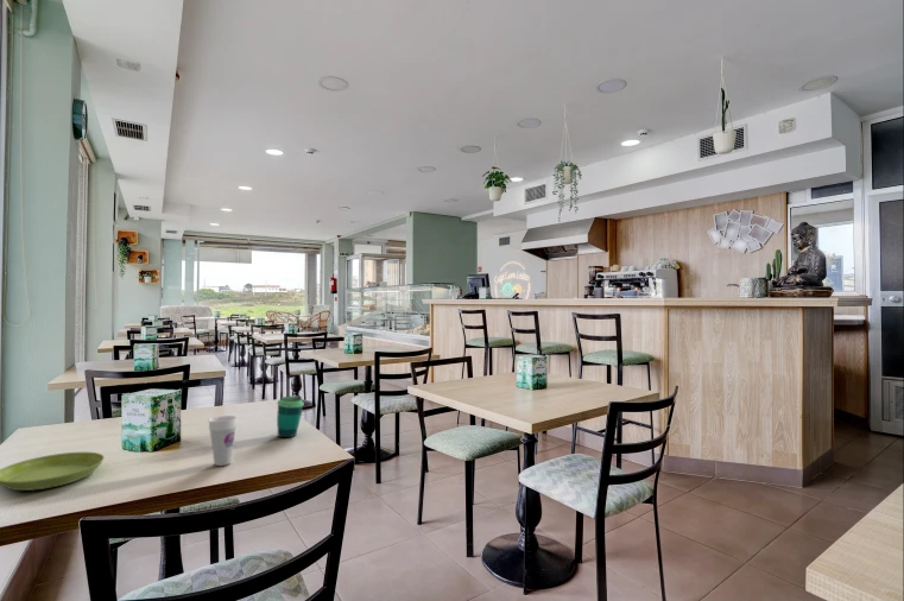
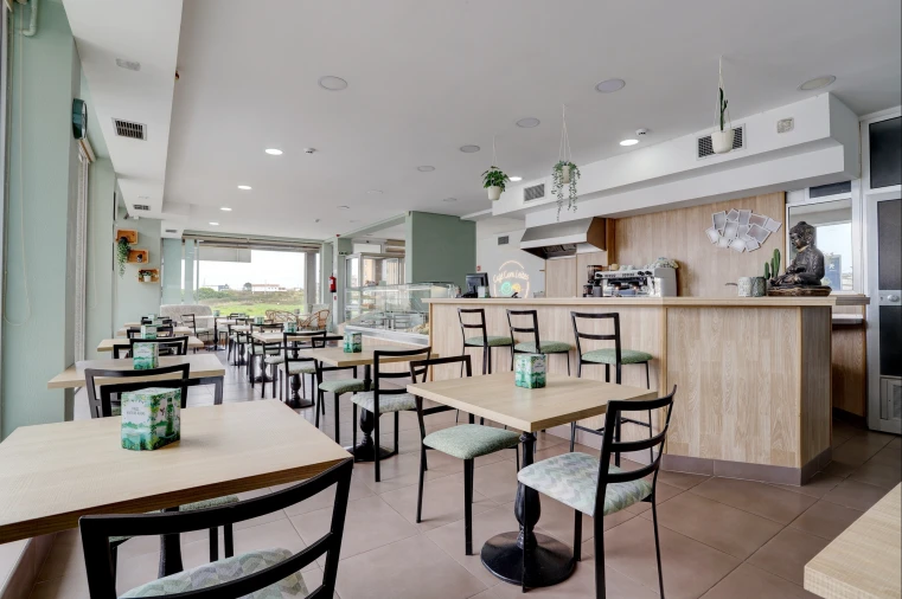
- cup (222, 441)
- cup (290, 416)
- saucer (51, 472)
